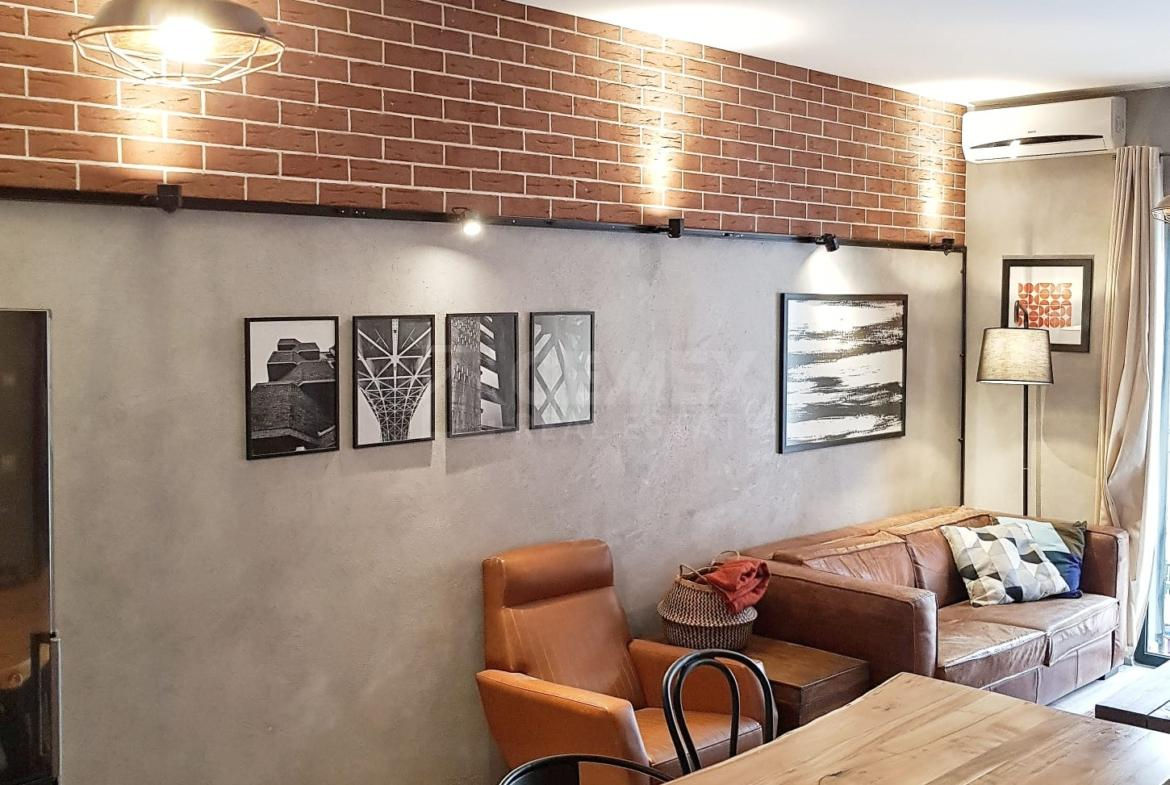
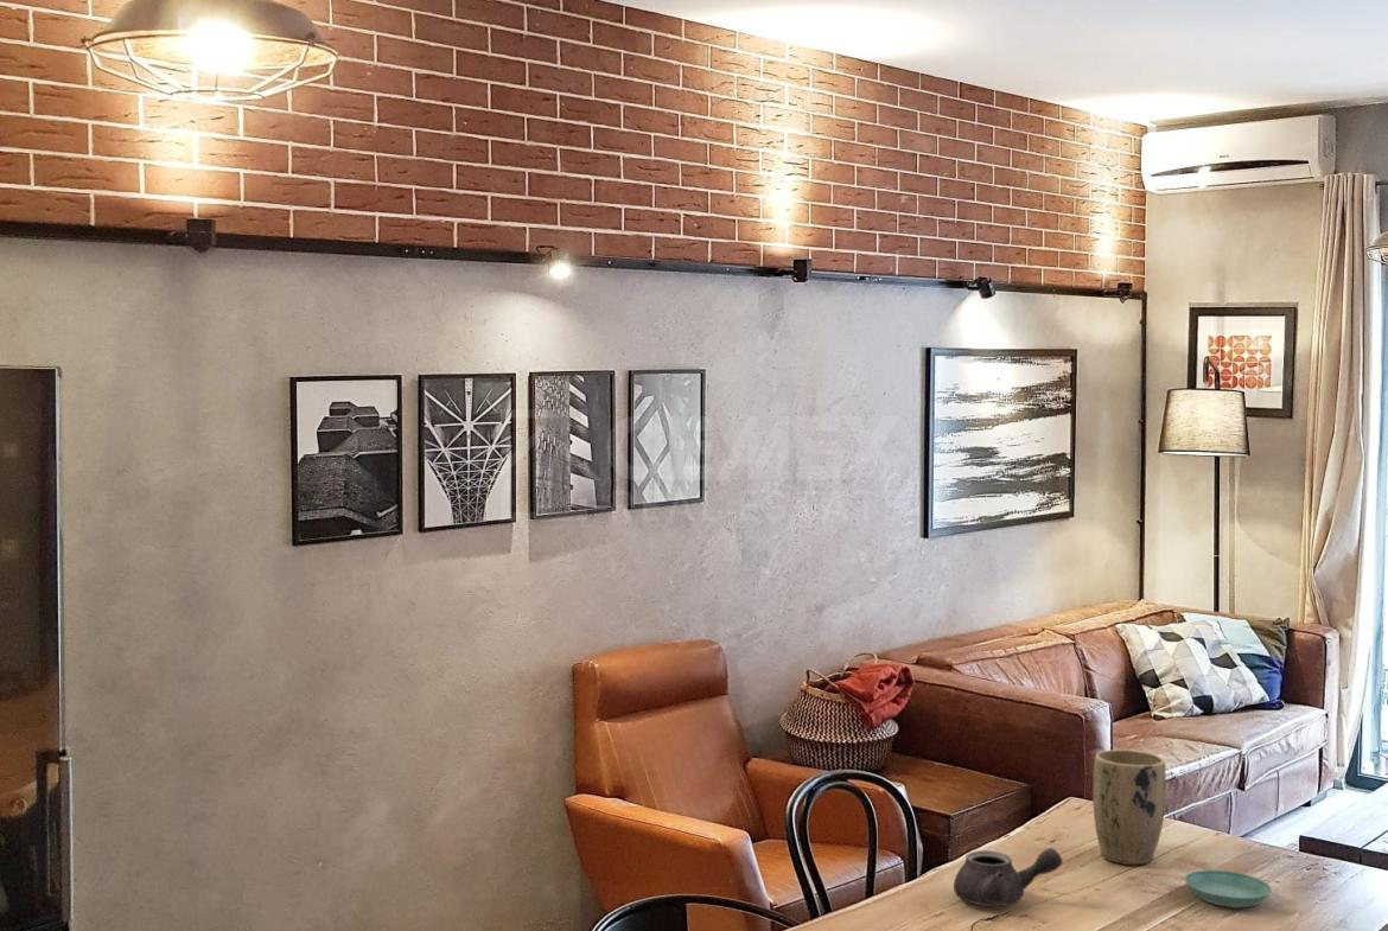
+ saucer (1227, 889)
+ teapot (1007, 874)
+ plant pot (1128, 806)
